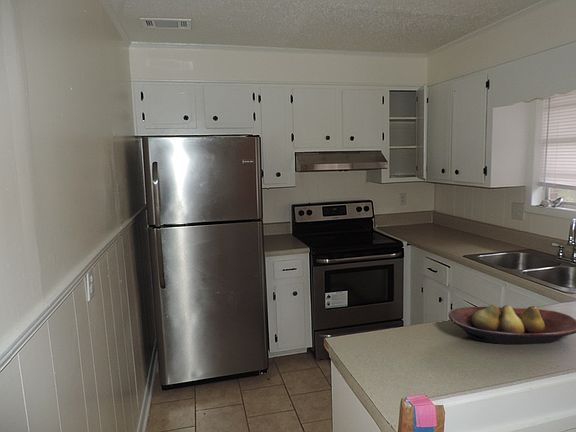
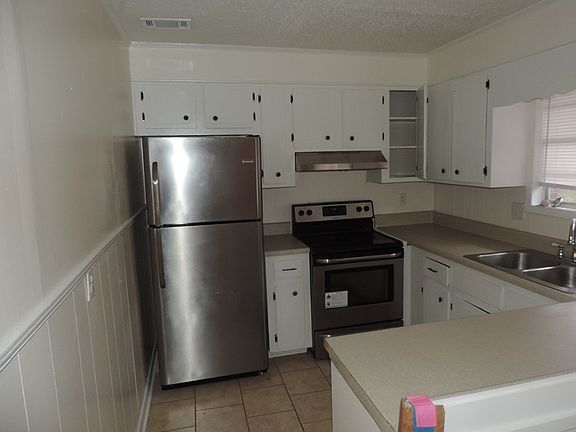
- fruit bowl (512, 320)
